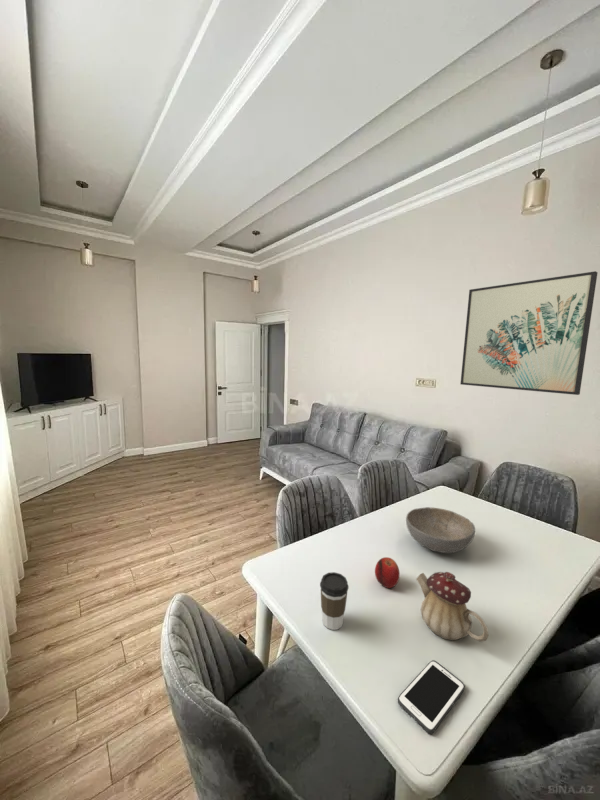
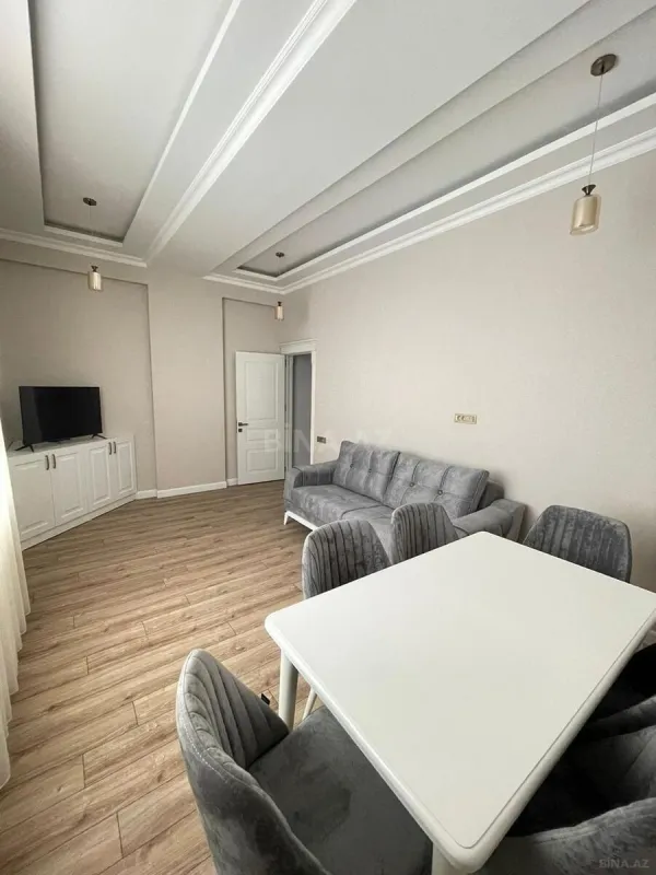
- bowl (438, 532)
- teapot (450, 601)
- fruit (387, 571)
- coffee cup (333, 601)
- wall art (518, 336)
- cell phone (431, 693)
